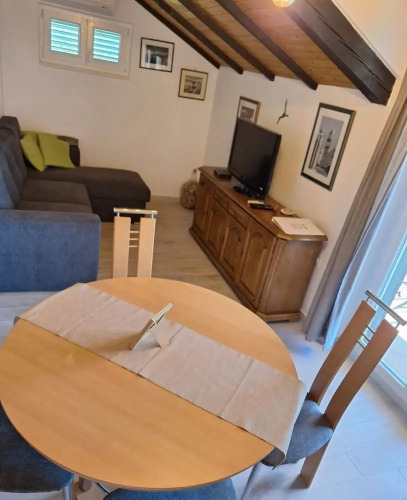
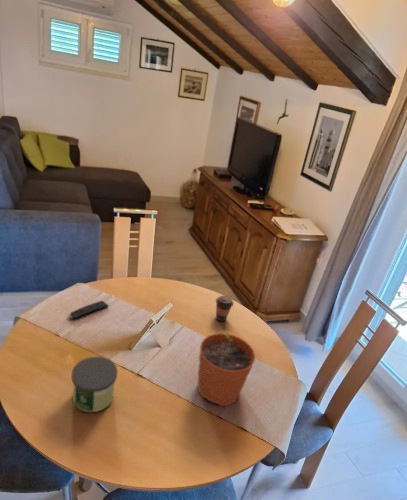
+ remote control (88, 309)
+ coffee cup (223, 308)
+ plant pot (225, 360)
+ candle (94, 385)
